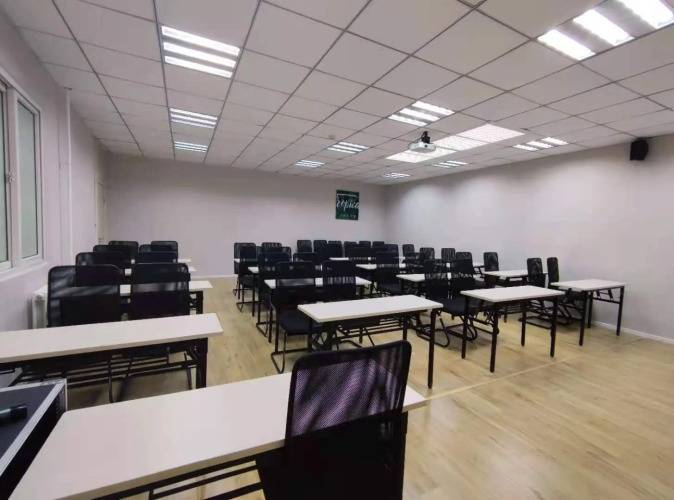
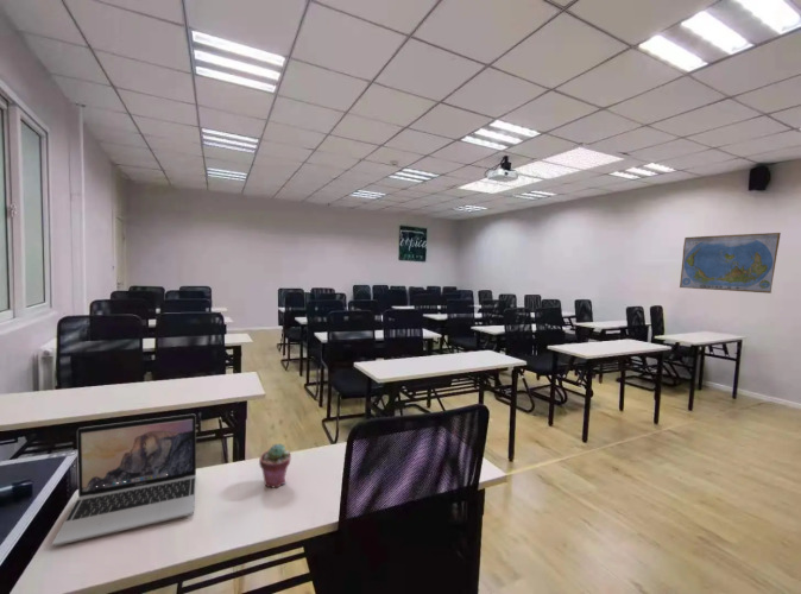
+ potted succulent (275, 463)
+ laptop (134, 470)
+ world map (725, 263)
